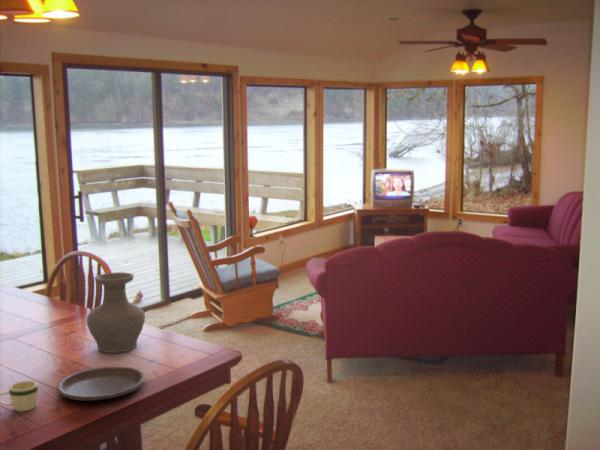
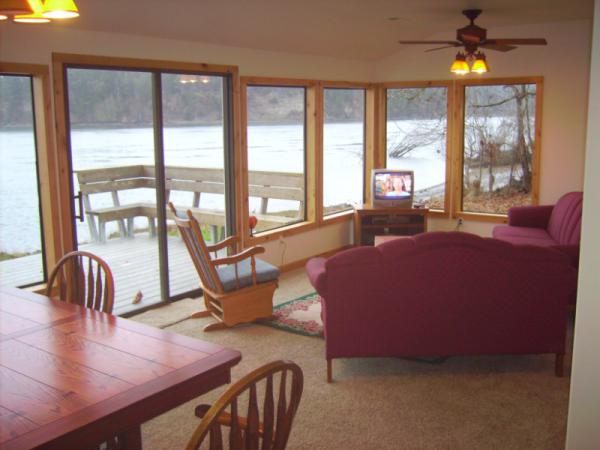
- mug (17, 397)
- plate (102, 383)
- vase (115, 311)
